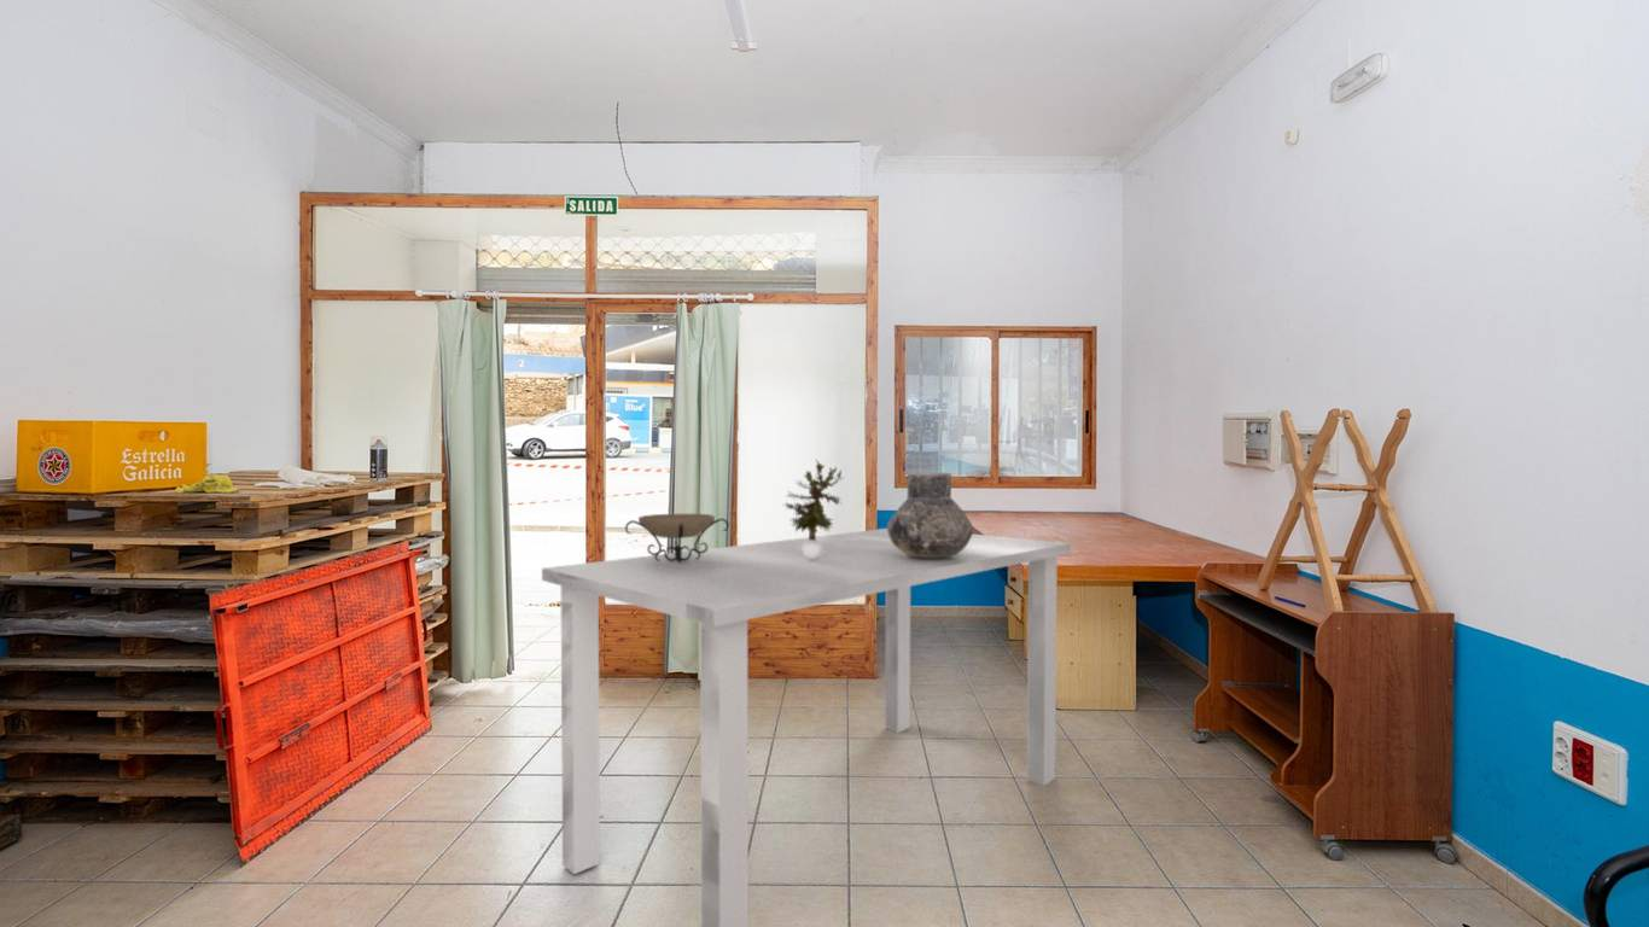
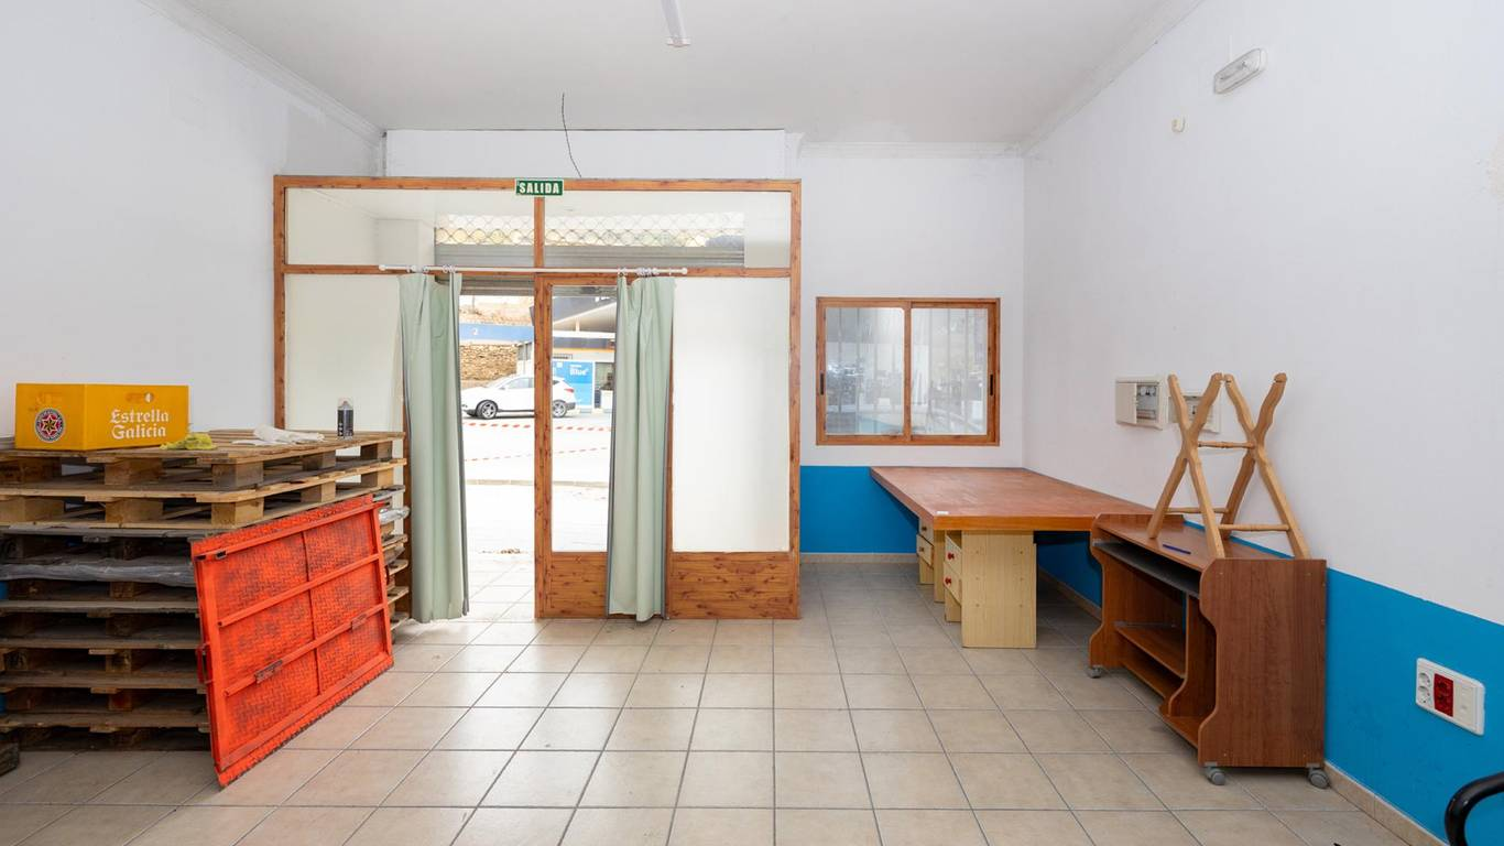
- vase (930, 513)
- decorative bowl (677, 537)
- potted plant (817, 508)
- dining table (886, 686)
